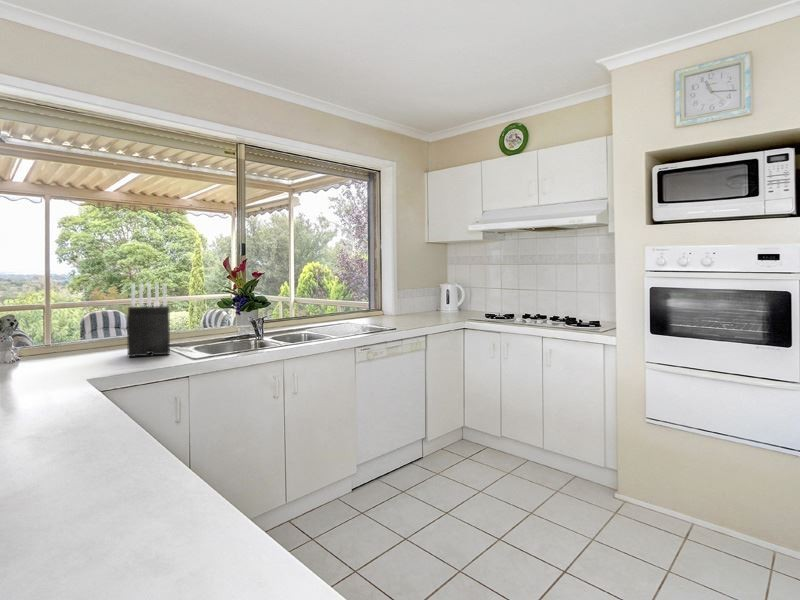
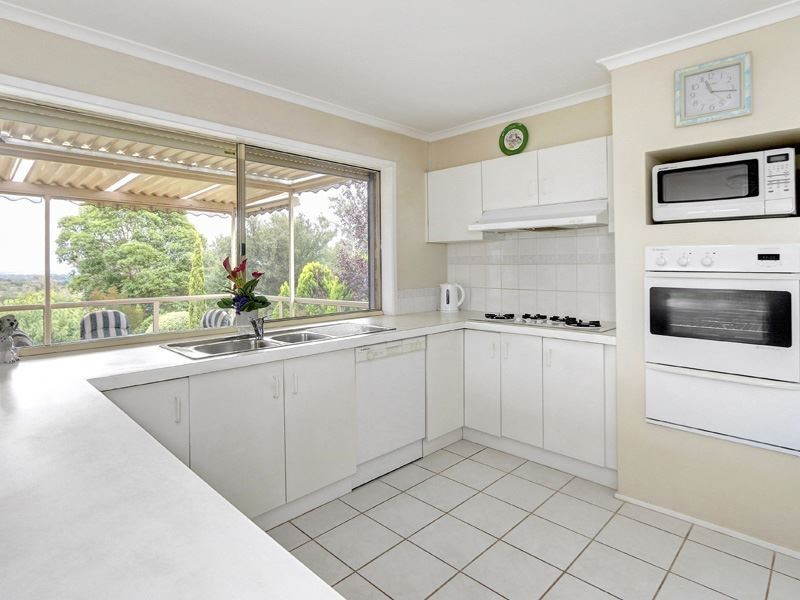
- knife block (148, 318)
